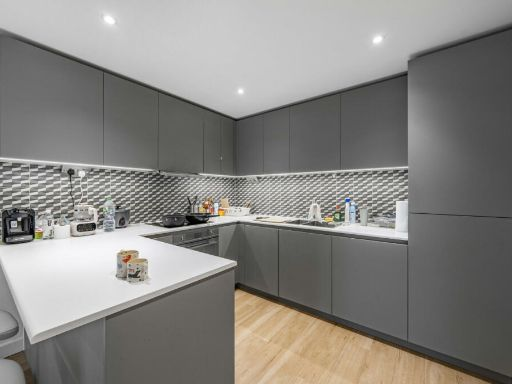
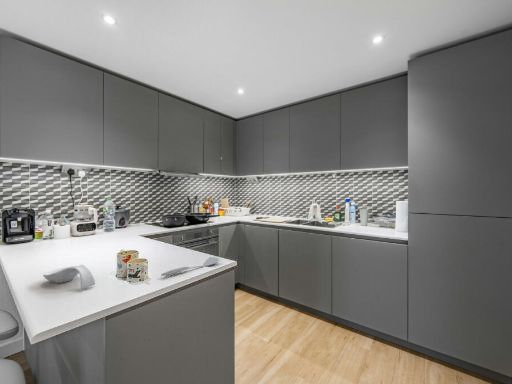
+ spatula (191, 267)
+ spoon rest (71, 273)
